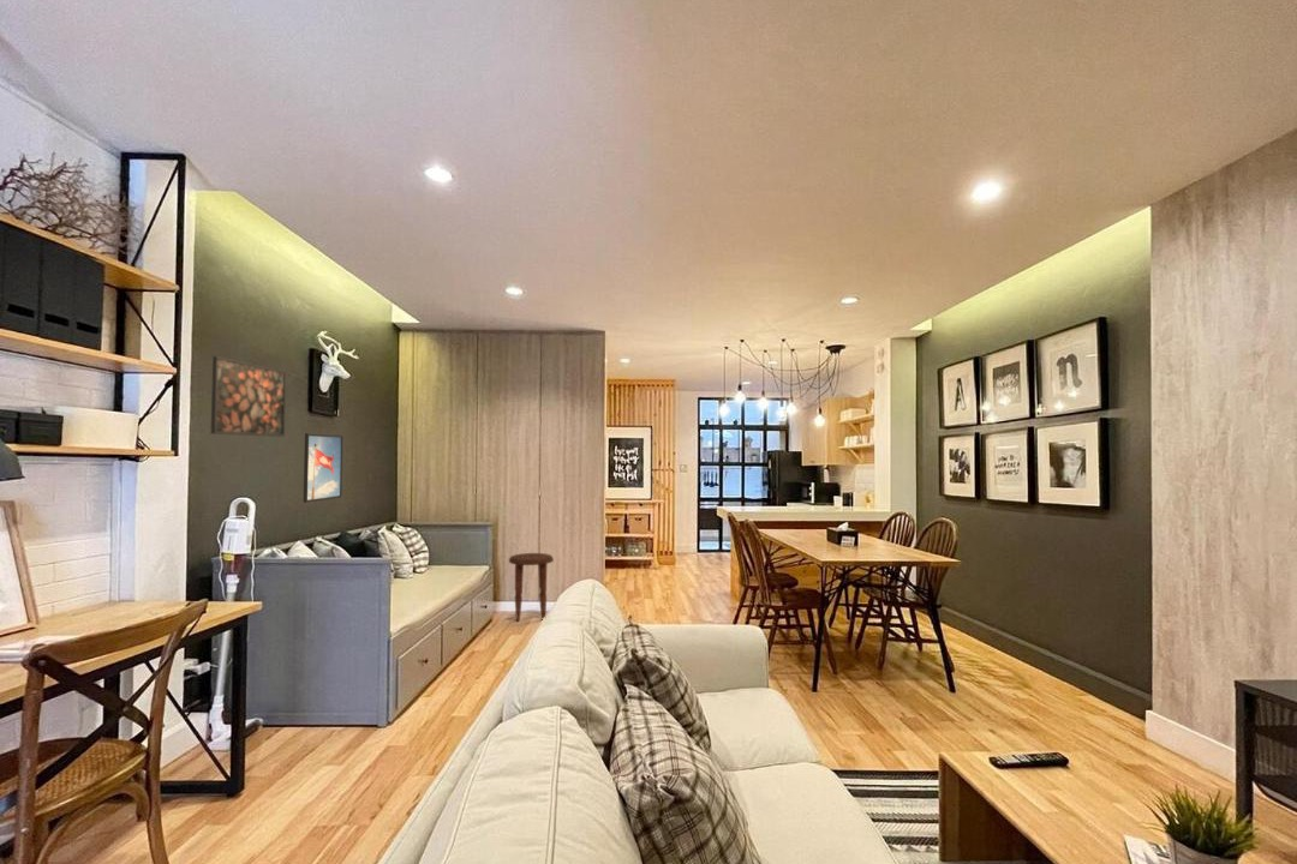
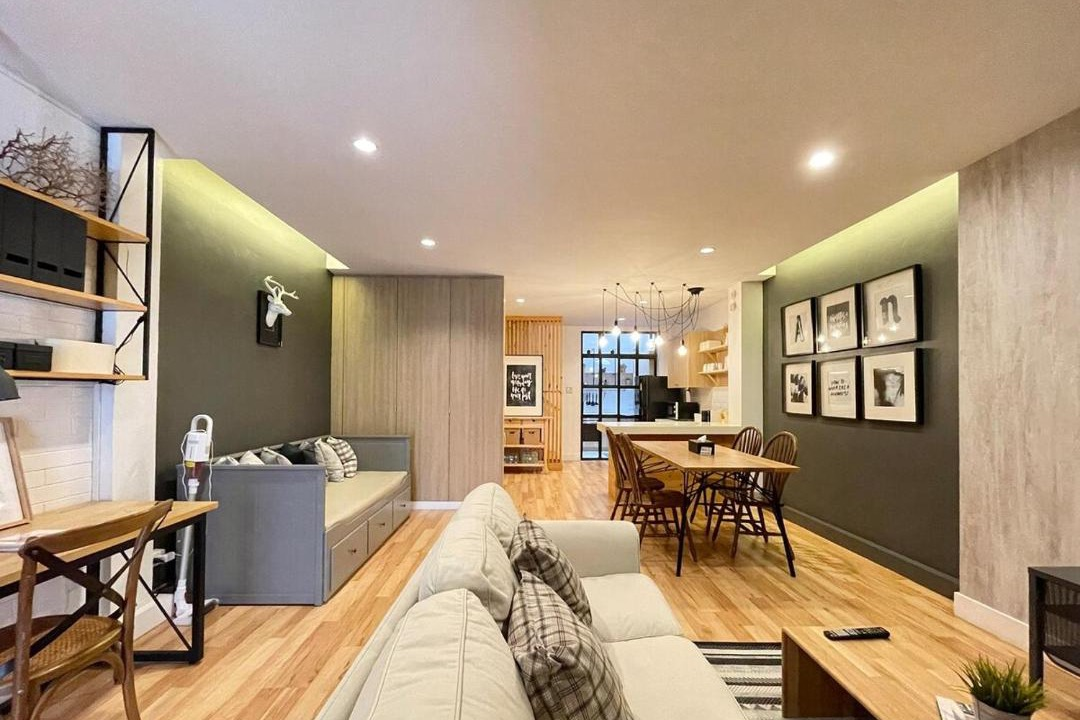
- side table (539, 587)
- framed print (251, 400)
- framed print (323, 467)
